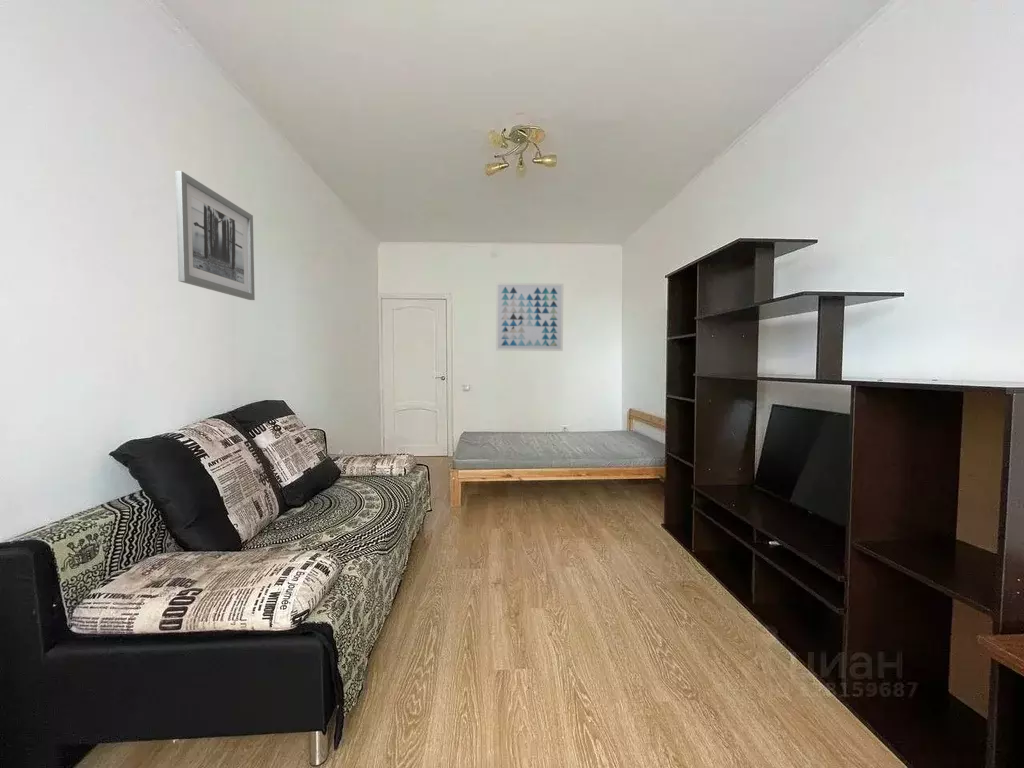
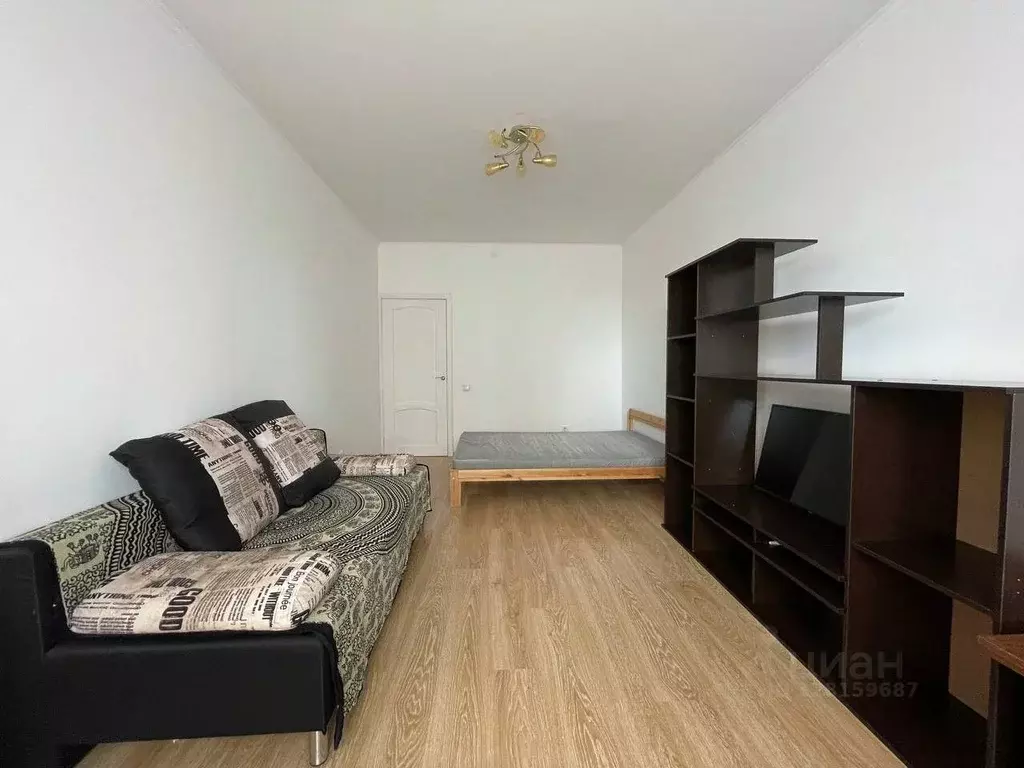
- wall art (529, 317)
- wall art (220, 244)
